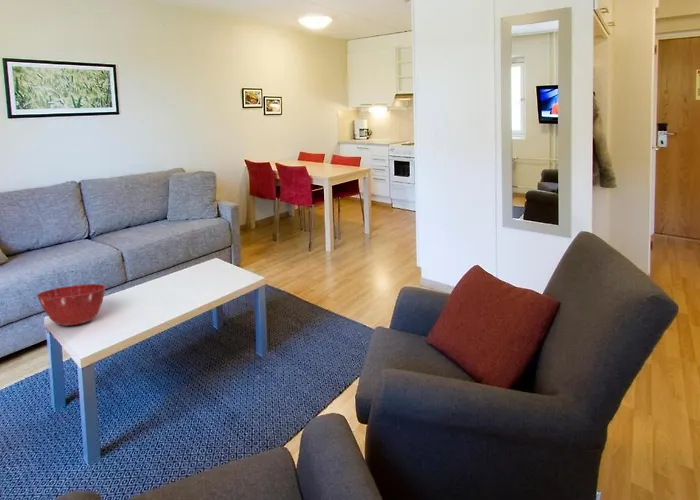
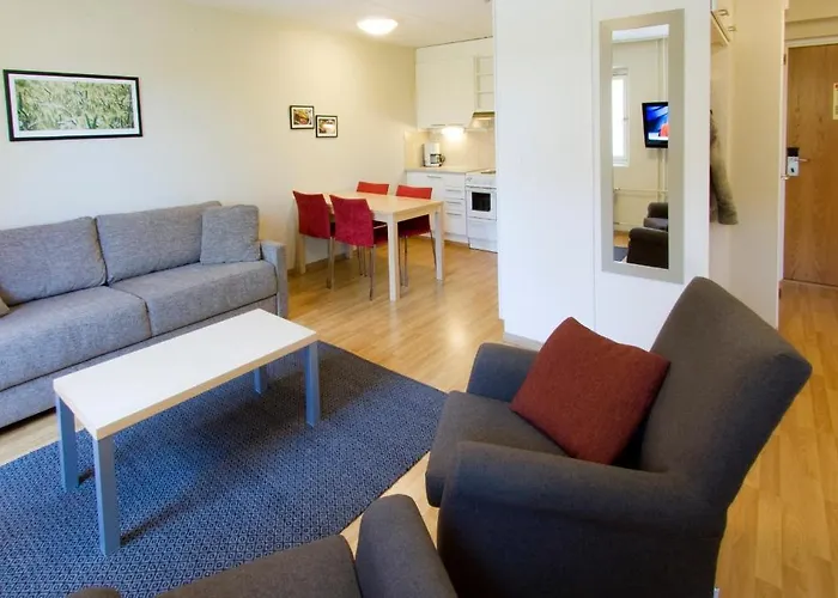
- mixing bowl (73, 306)
